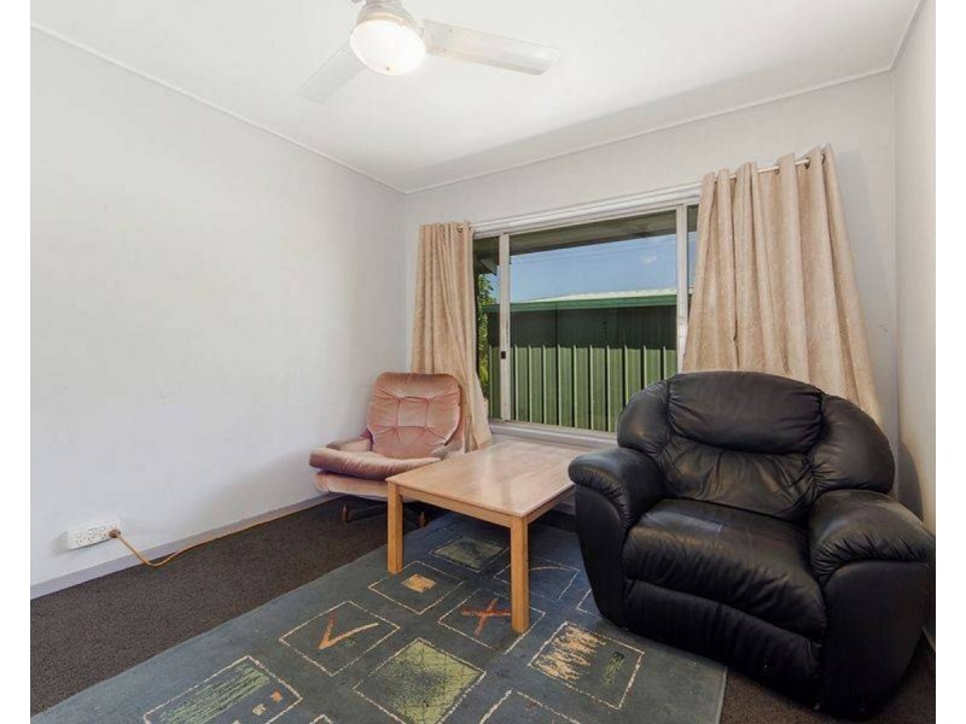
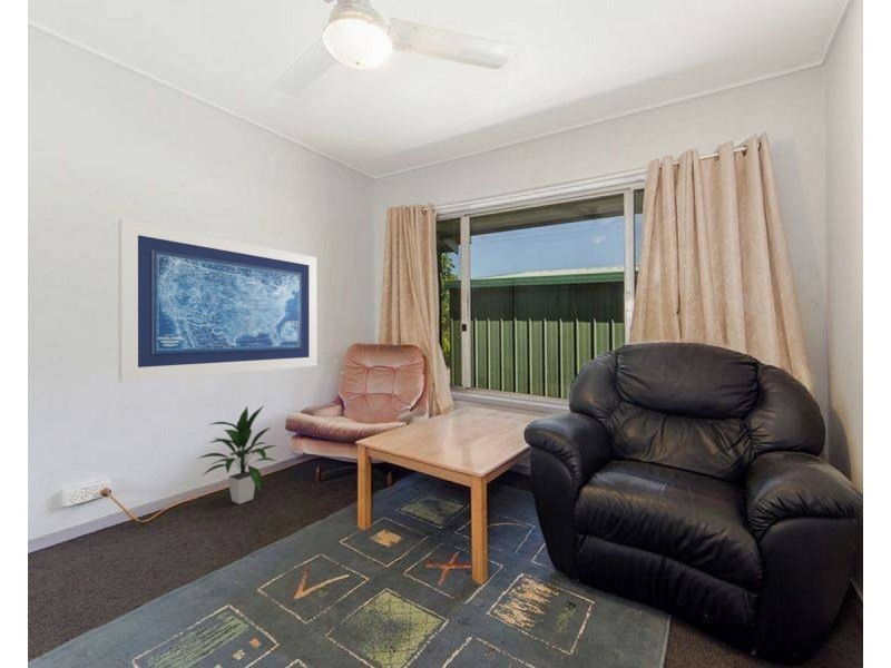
+ indoor plant (242, 454)
+ wall art (236, 307)
